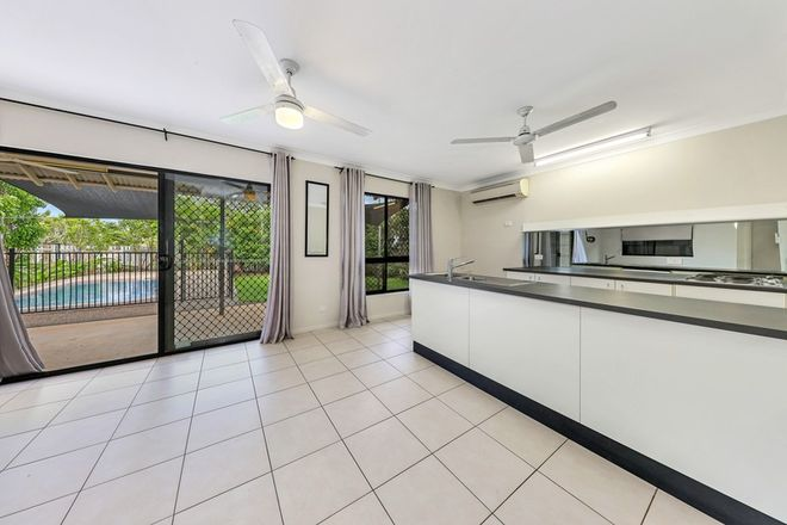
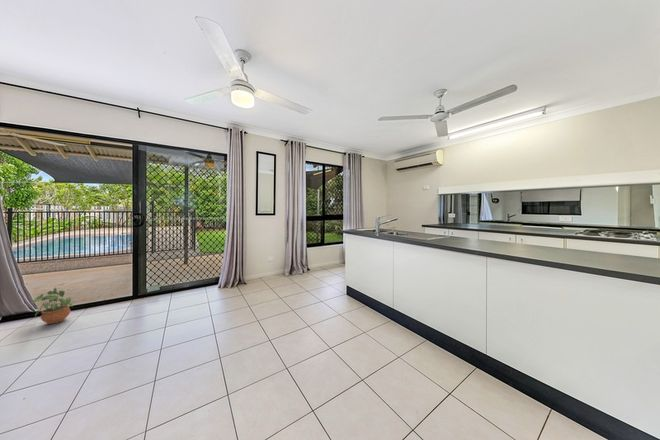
+ potted plant (55, 304)
